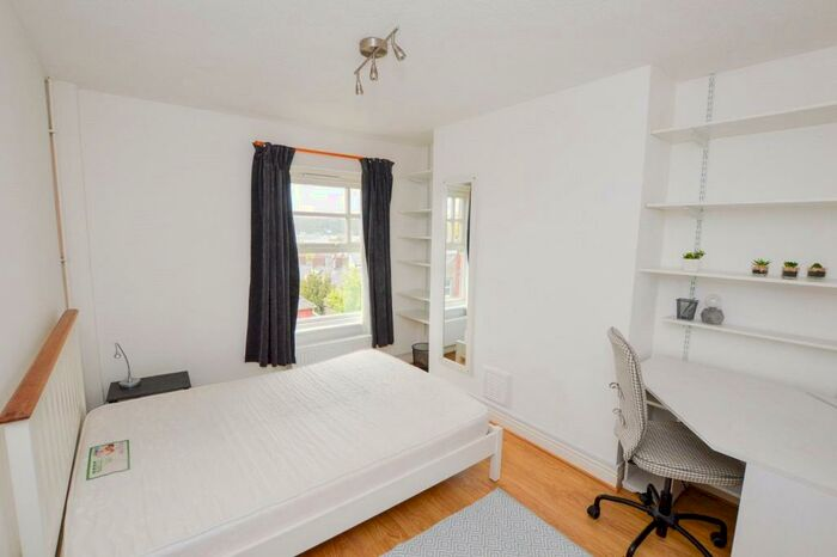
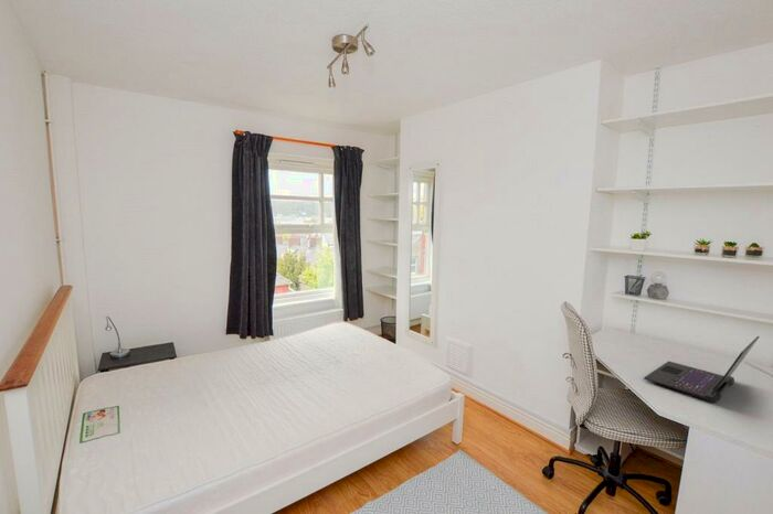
+ laptop (697, 368)
